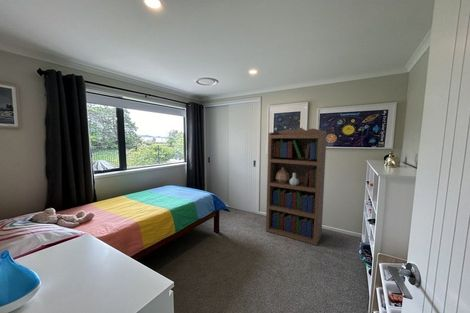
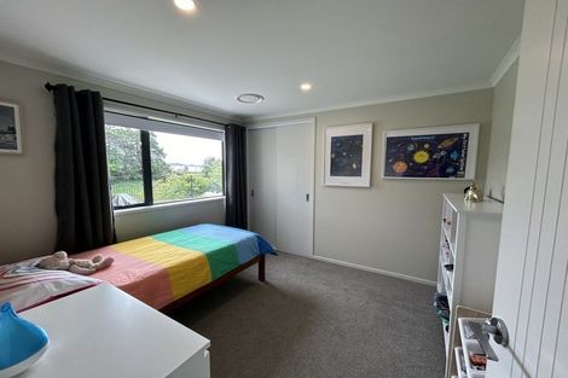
- bookcase (295, 180)
